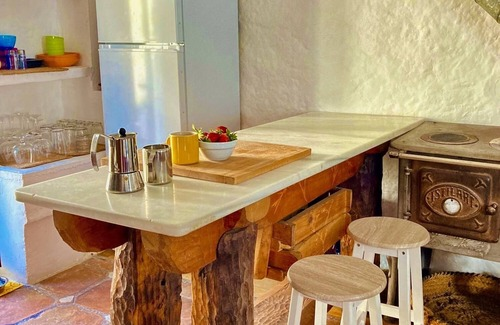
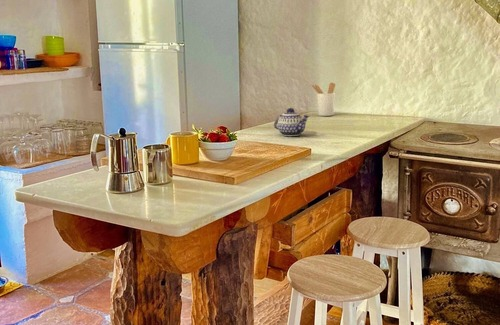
+ utensil holder (322, 99)
+ teapot (291, 121)
